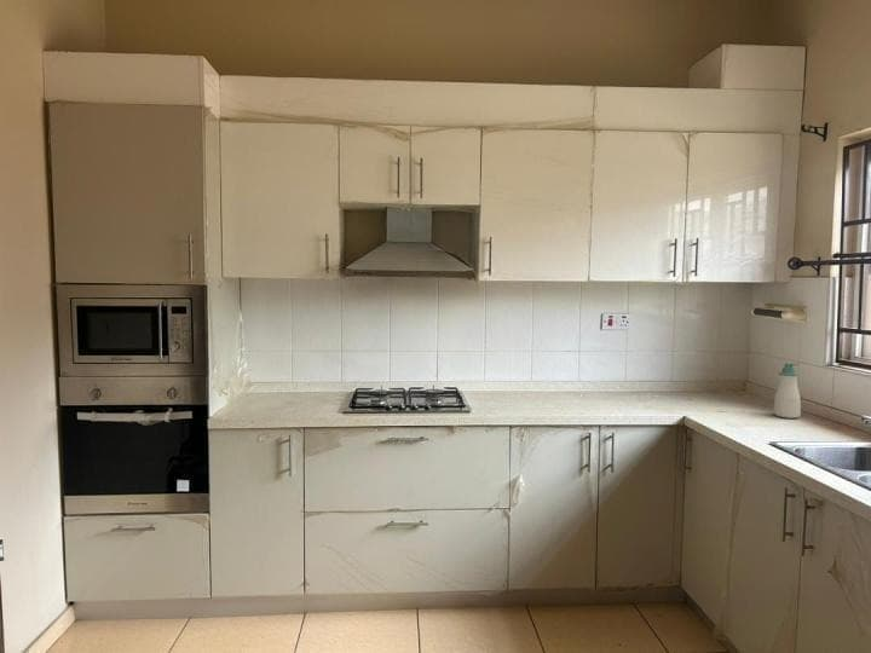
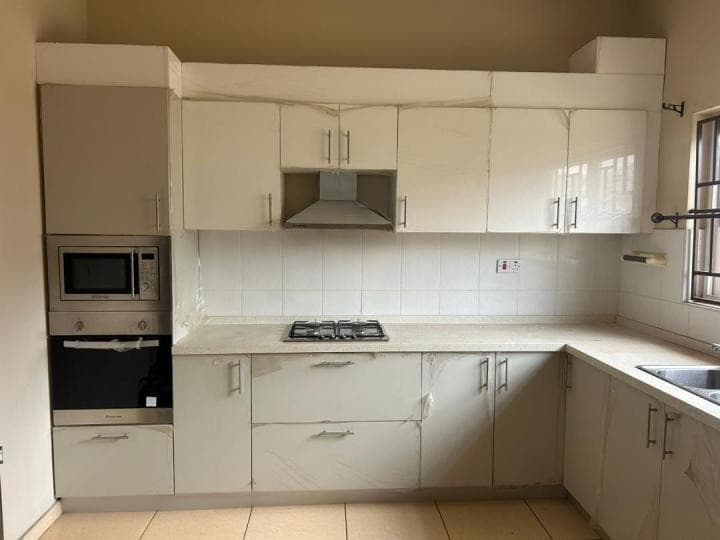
- soap bottle (788, 389)
